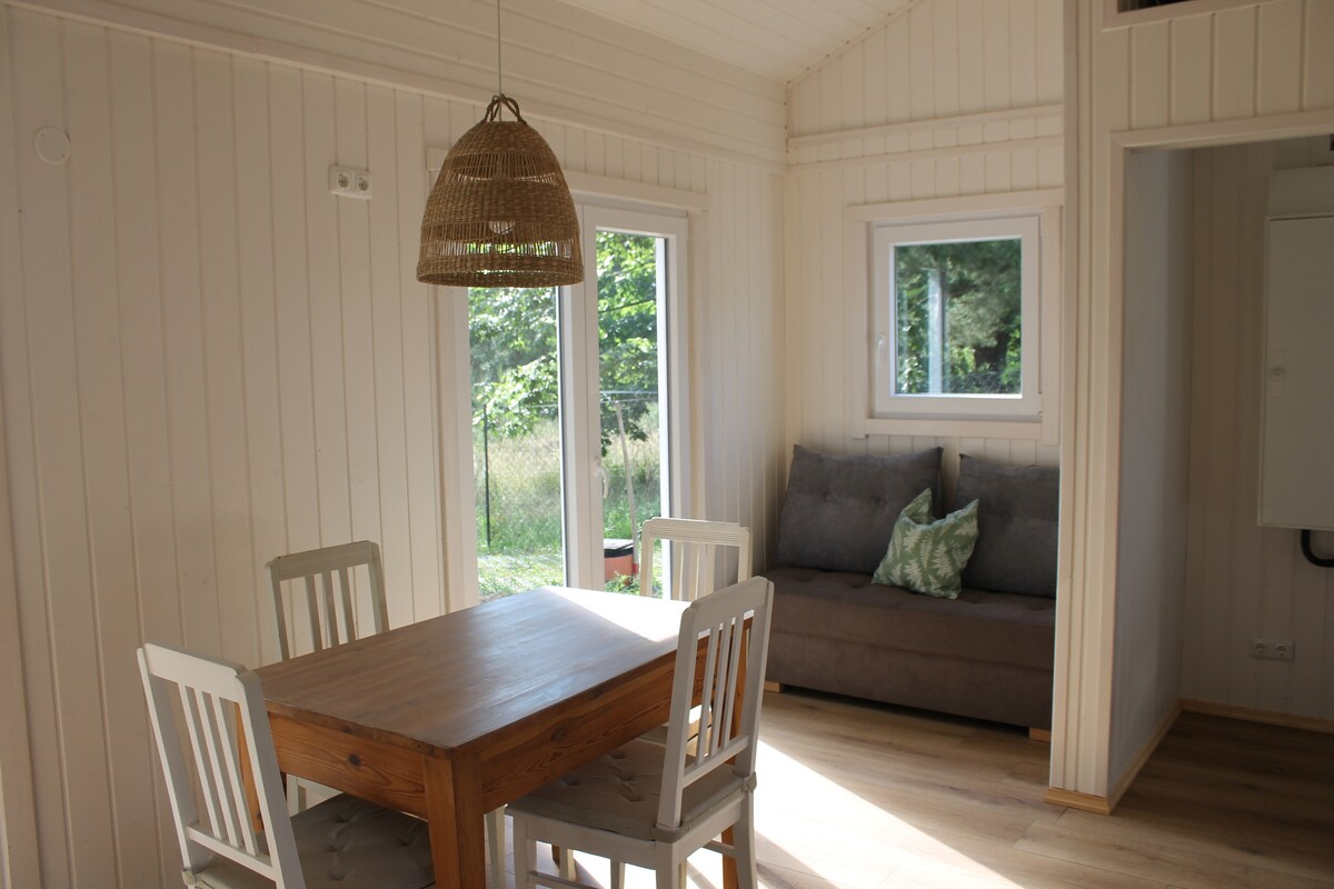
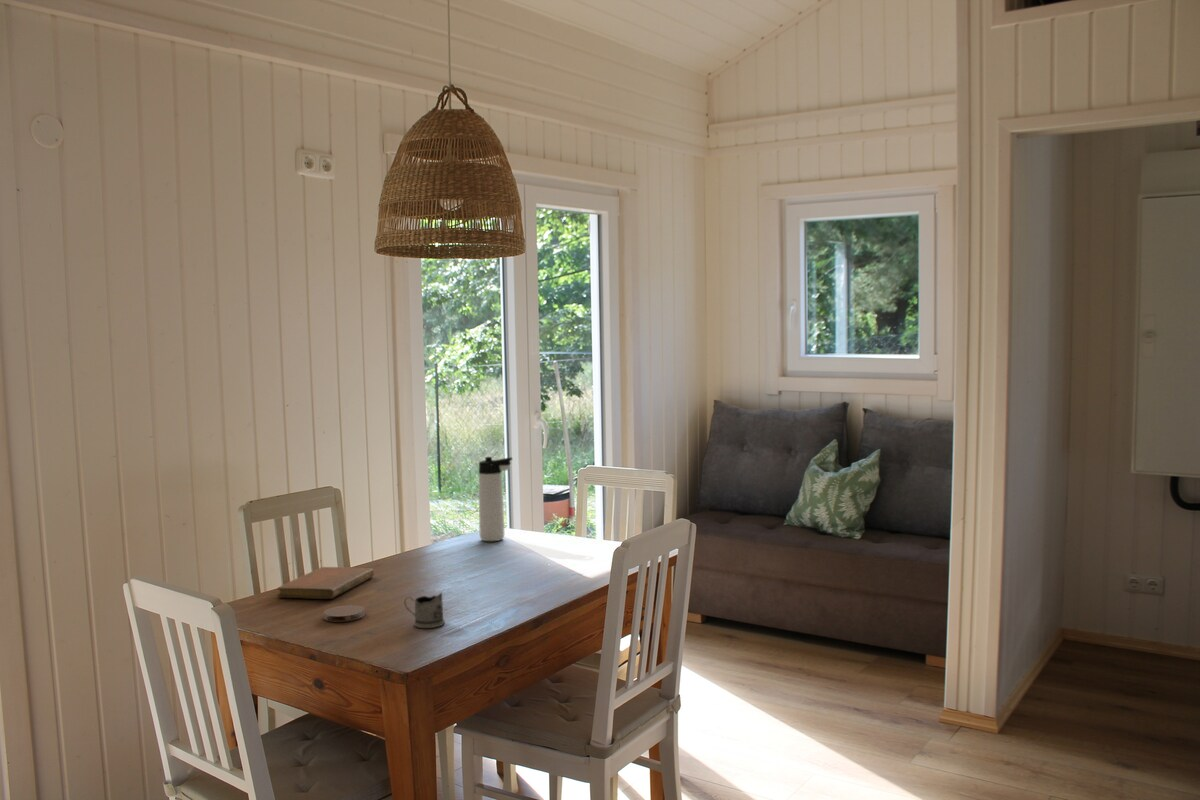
+ thermos bottle (496, 498)
+ tea glass holder (423, 608)
+ notebook (327, 581)
+ coaster (344, 613)
